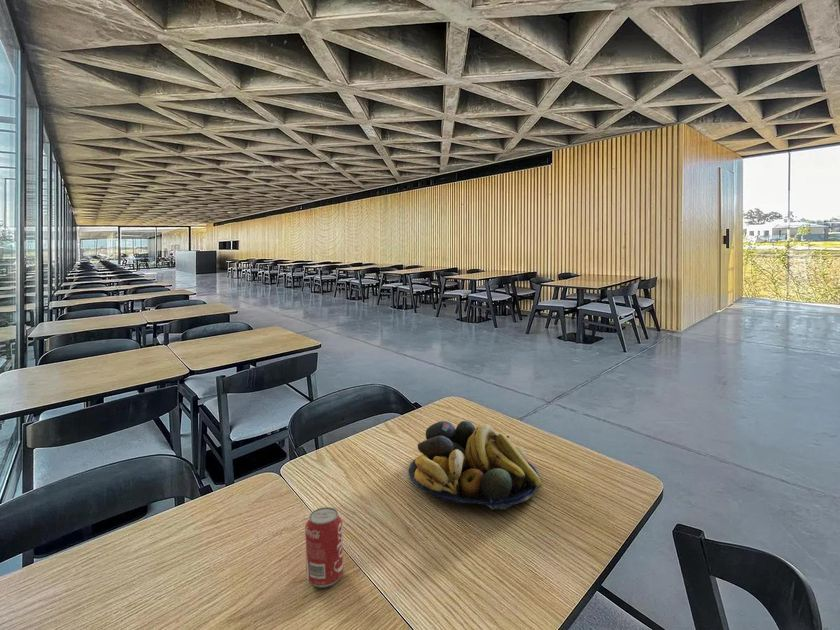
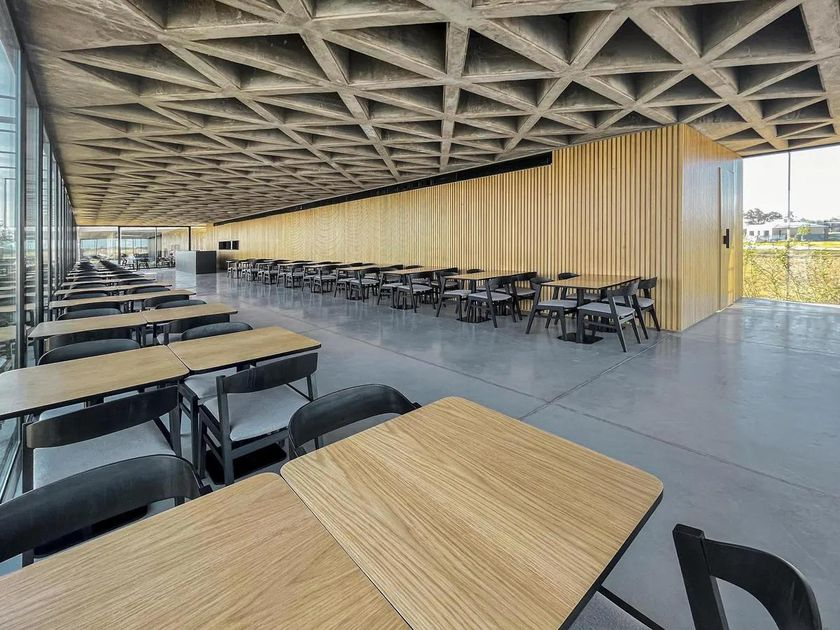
- beverage can (324, 545)
- fruit bowl (473, 450)
